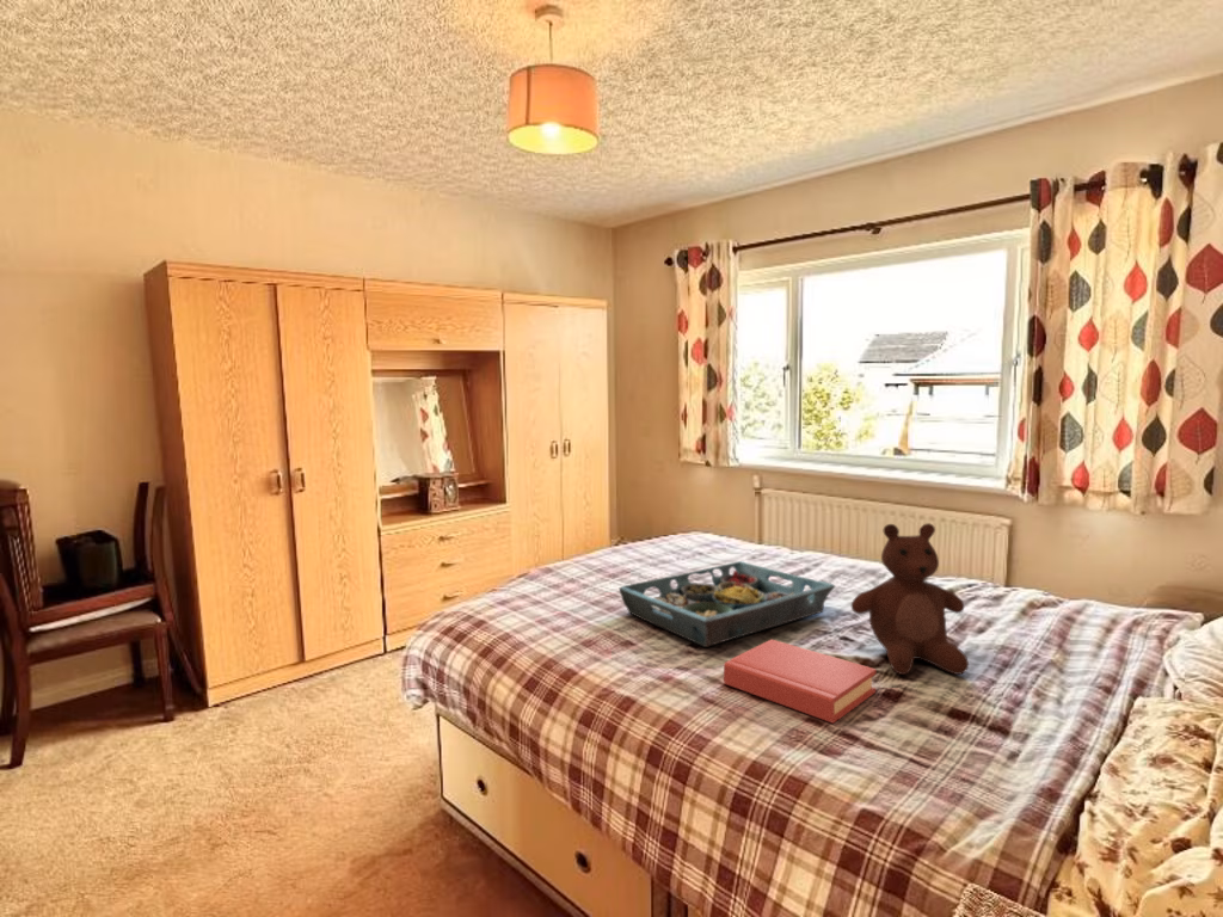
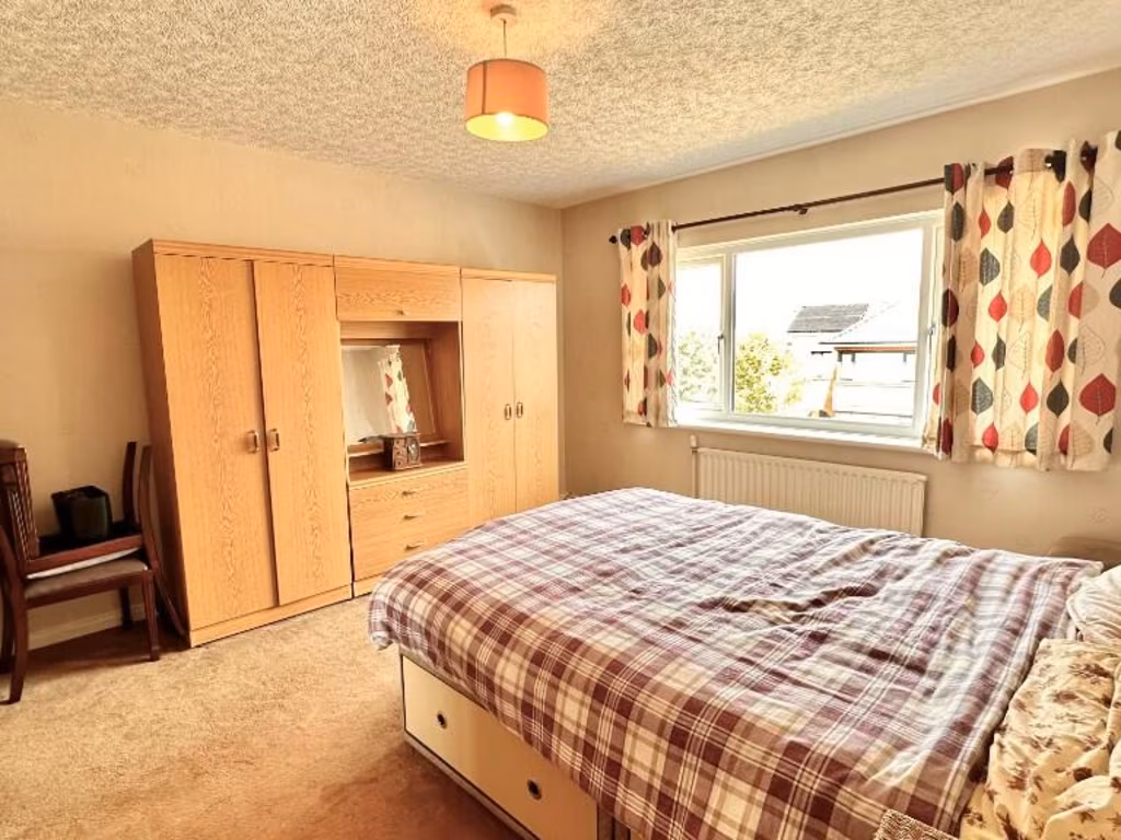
- serving tray (726, 597)
- hardback book (798, 677)
- teddy bear (915, 593)
